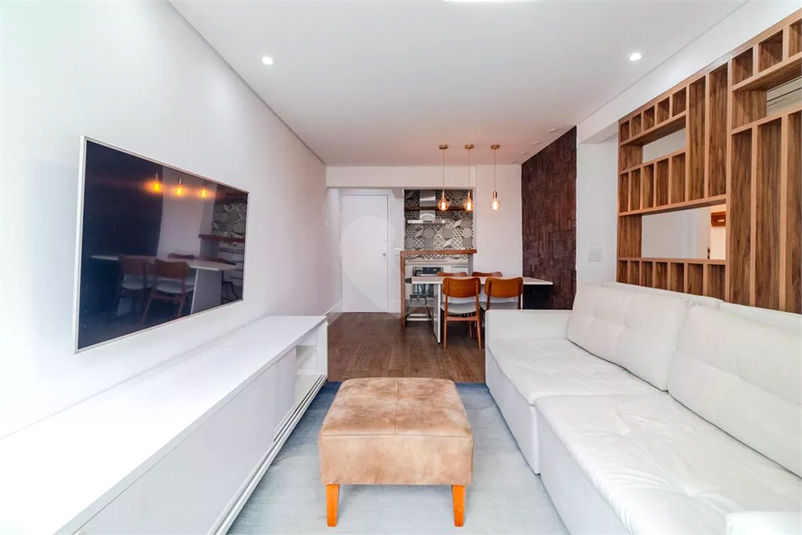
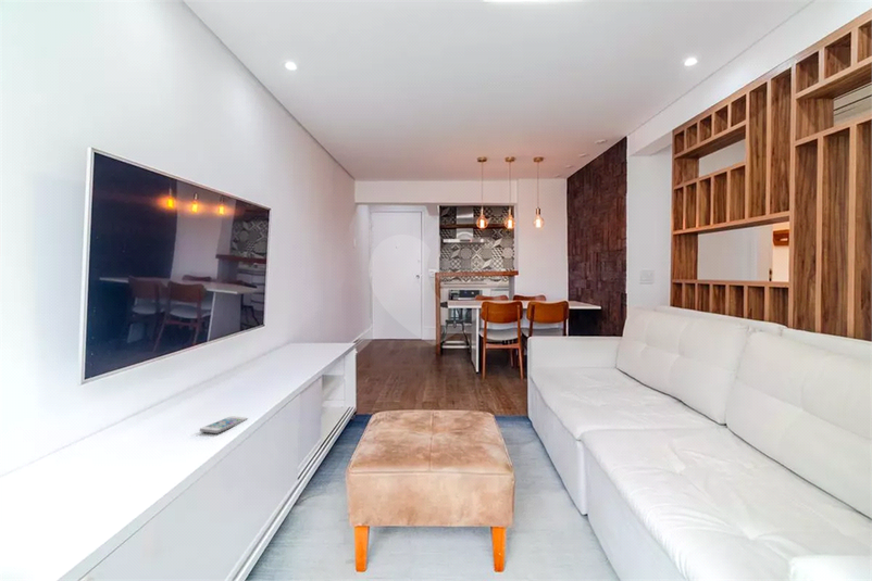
+ smartphone (224, 424)
